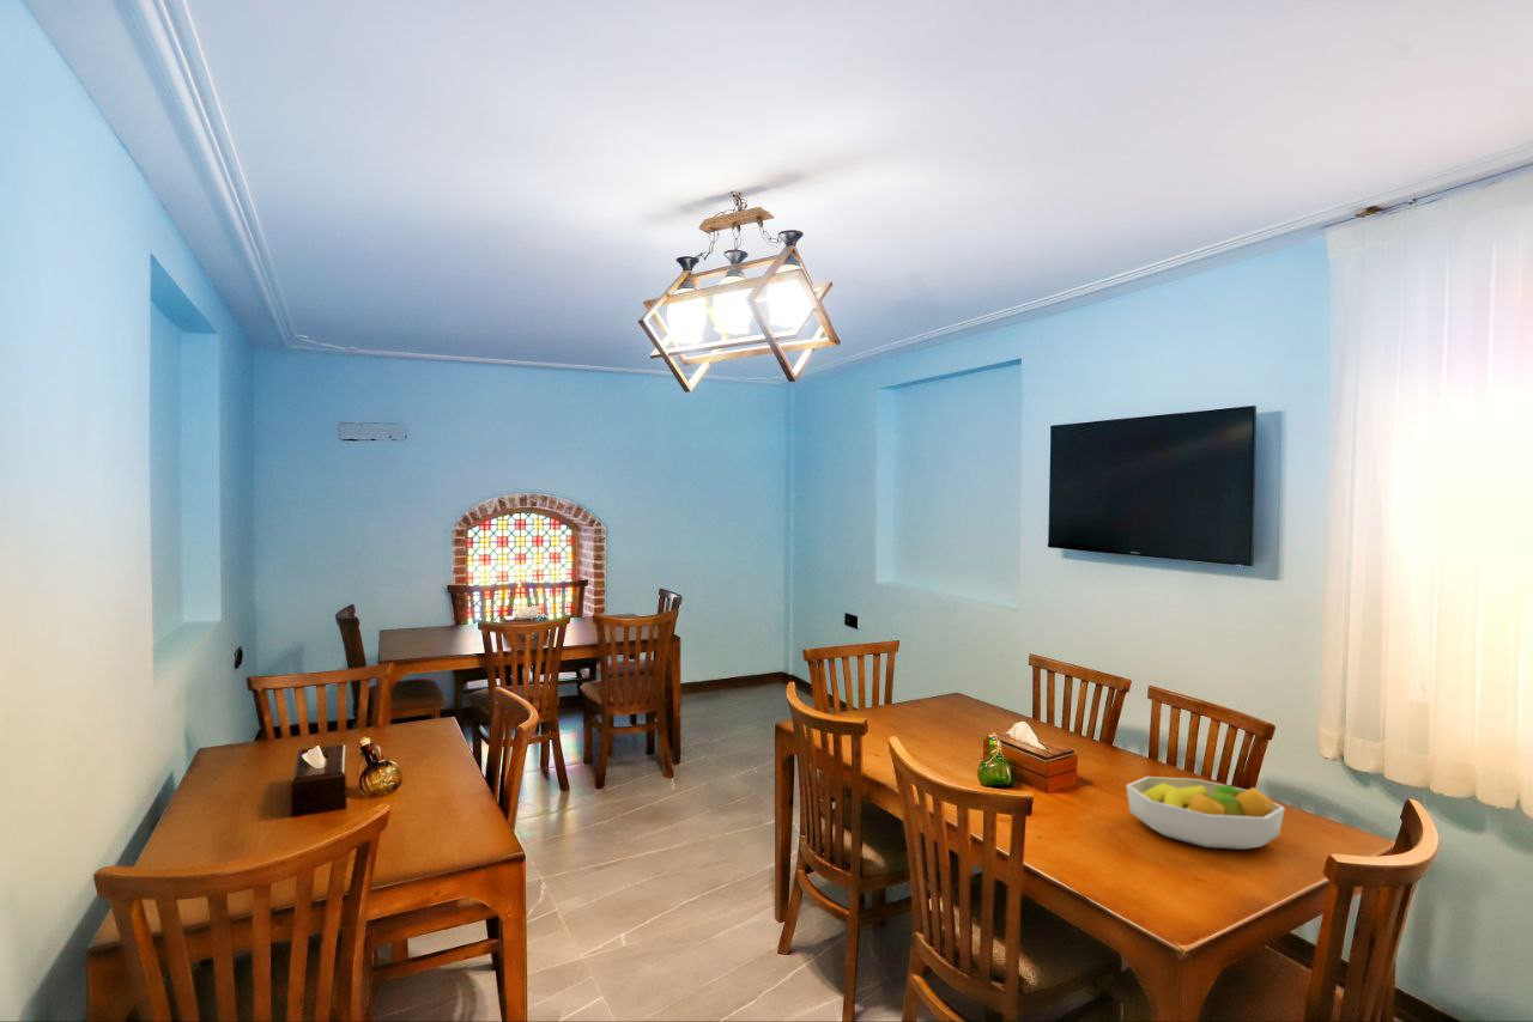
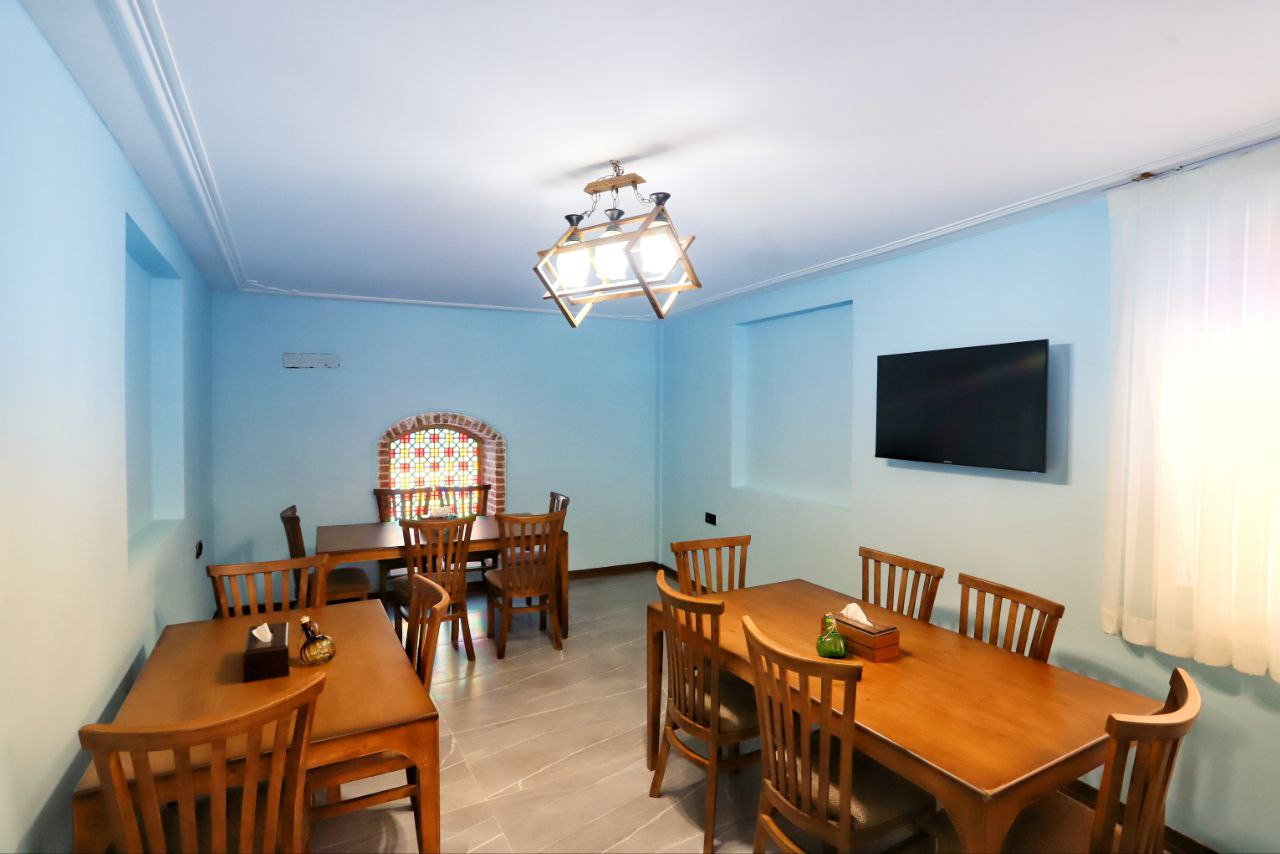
- fruit bowl (1202, 805)
